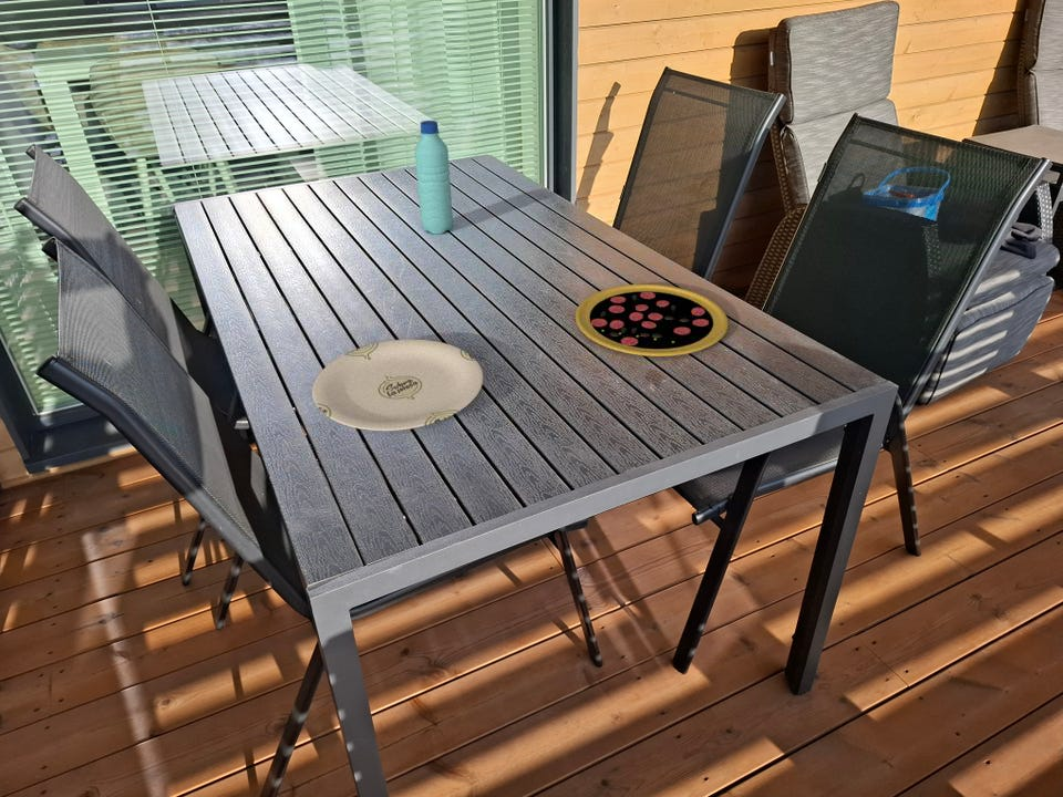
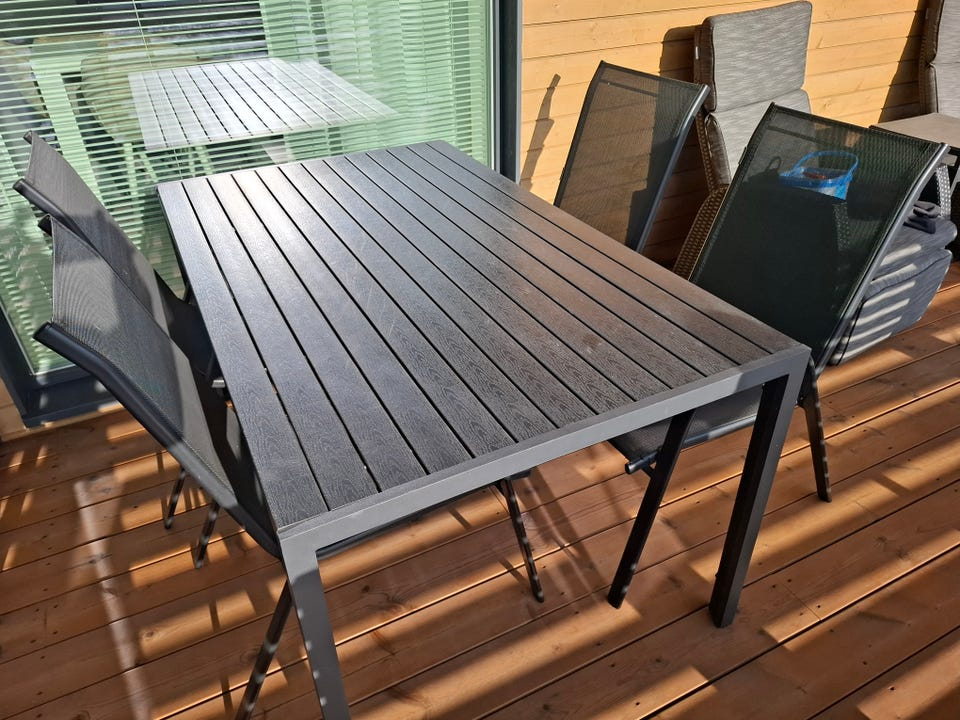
- pizza (650, 318)
- plate (399, 385)
- water bottle (433, 177)
